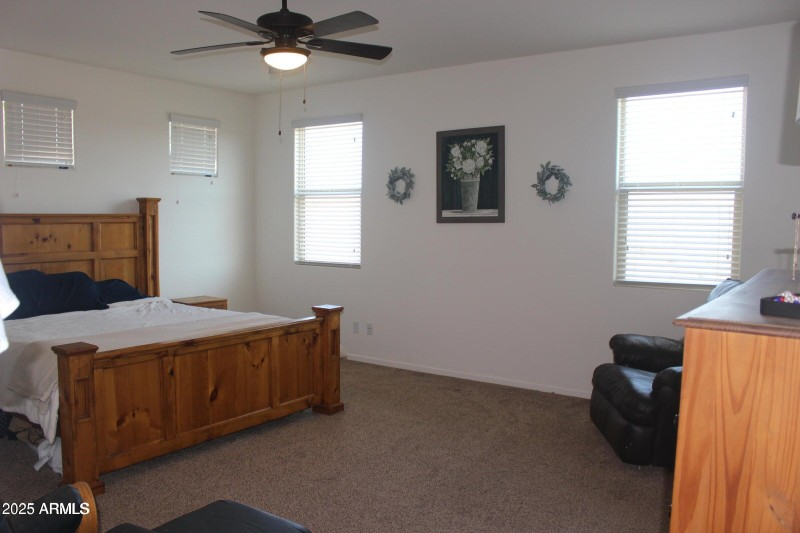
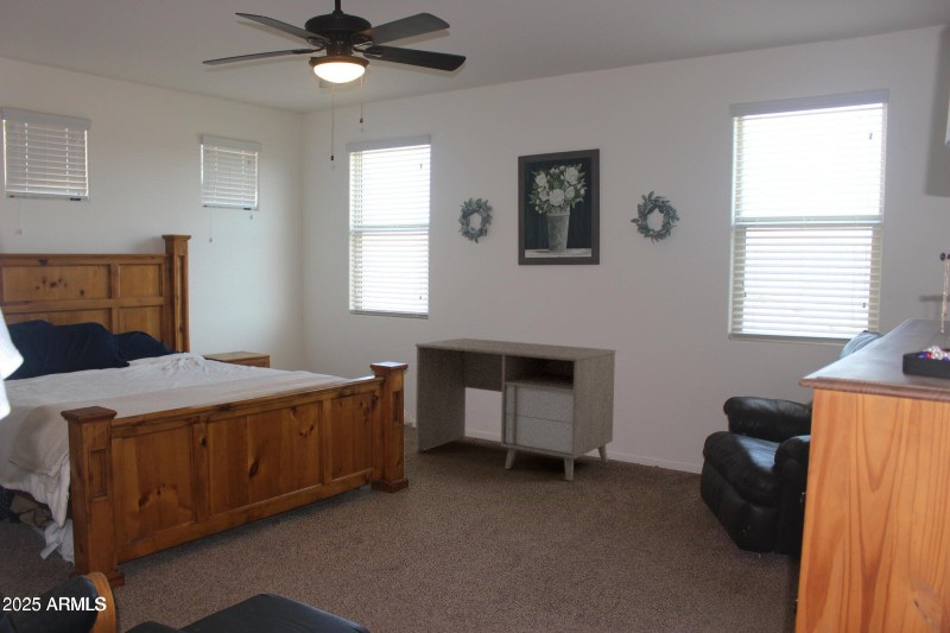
+ desk (512, 401)
